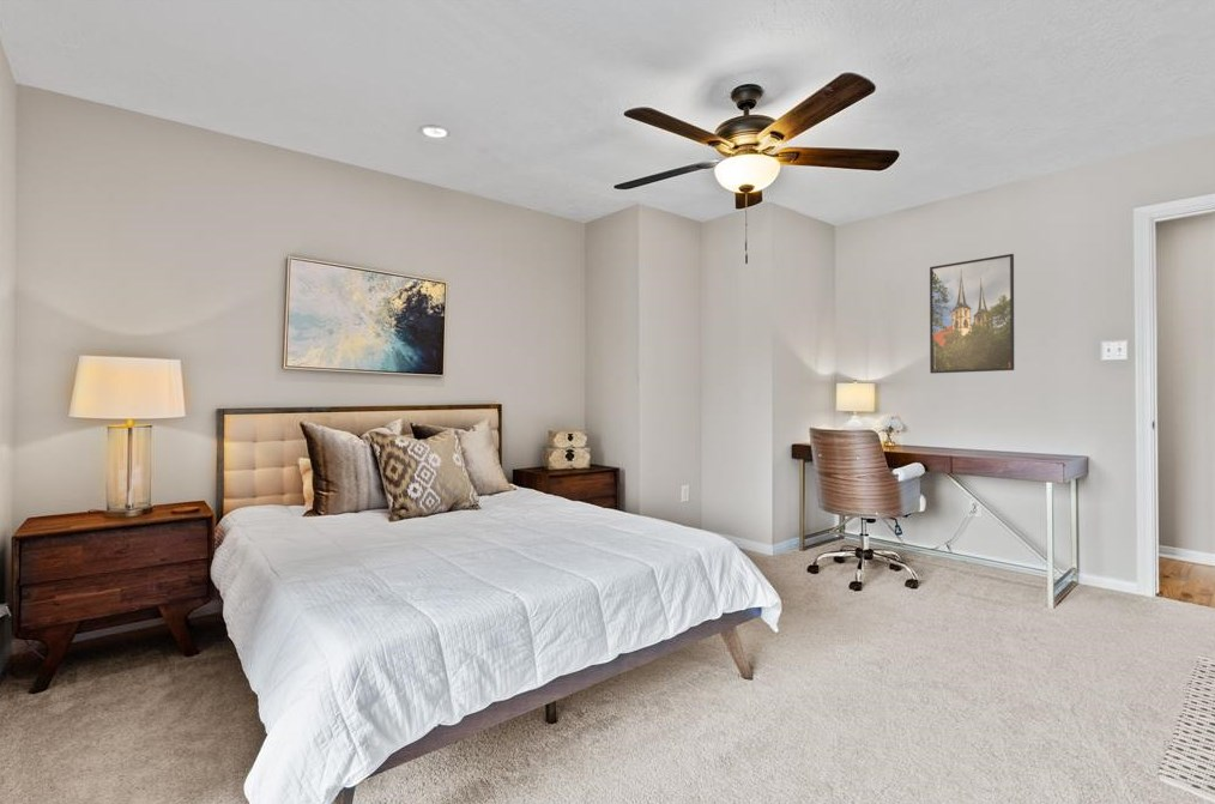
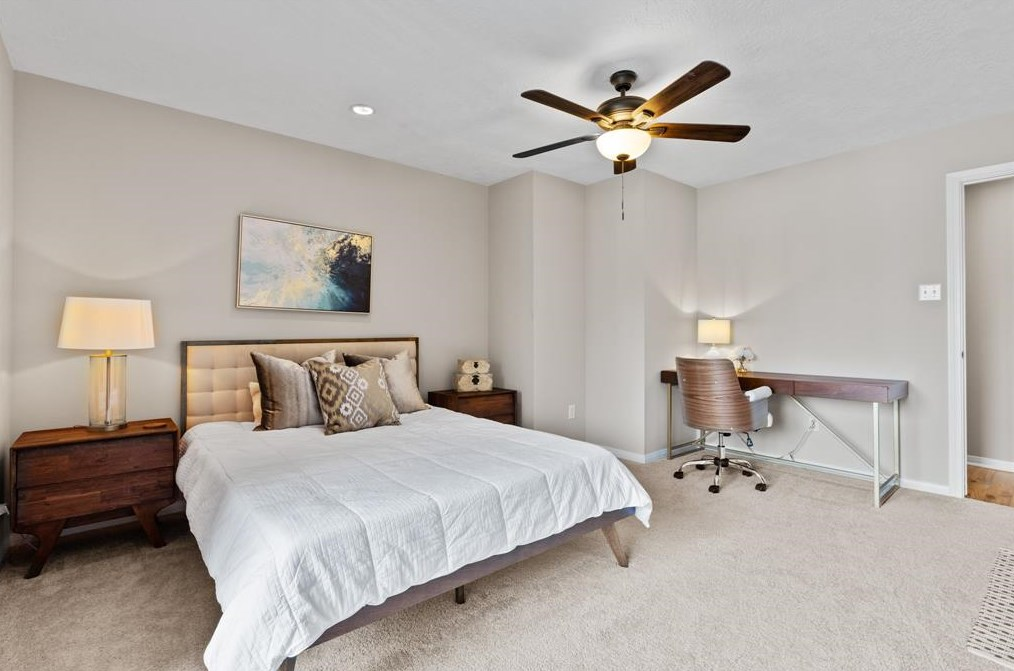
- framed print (969, 316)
